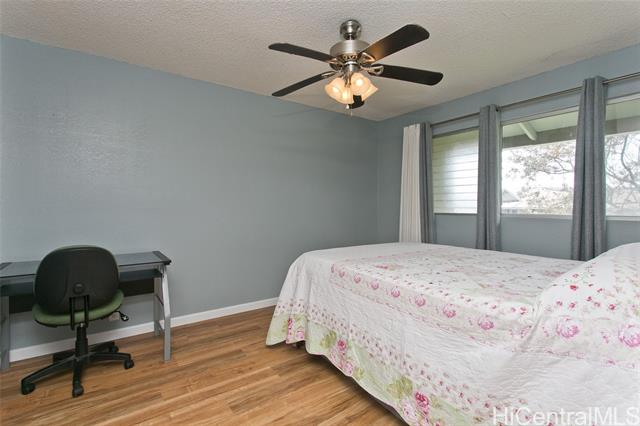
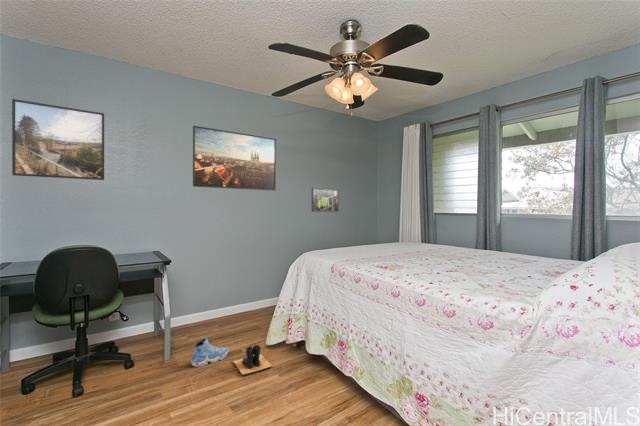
+ shoe (210, 348)
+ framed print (61, 142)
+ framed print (325, 200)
+ boots (252, 355)
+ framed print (237, 160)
